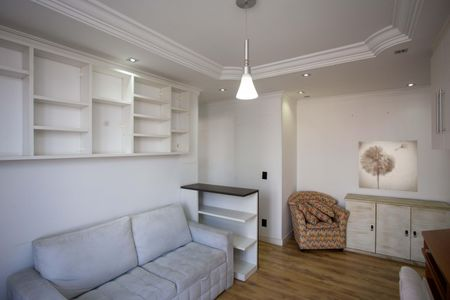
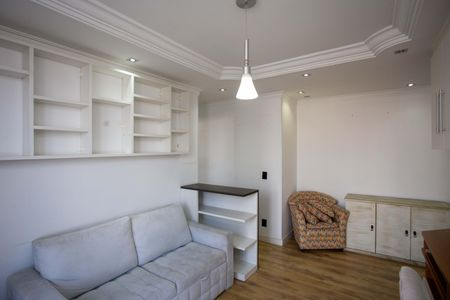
- wall art (386, 165)
